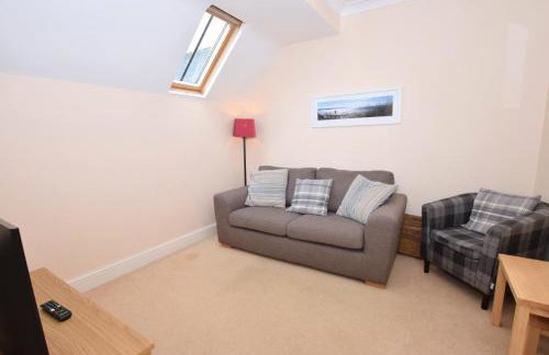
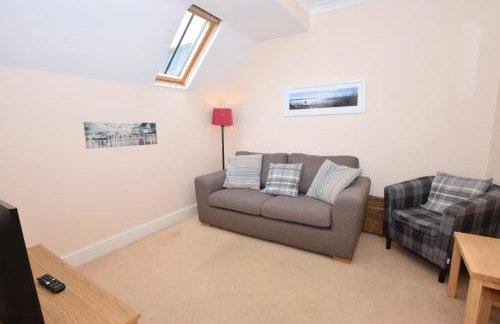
+ wall art (124, 134)
